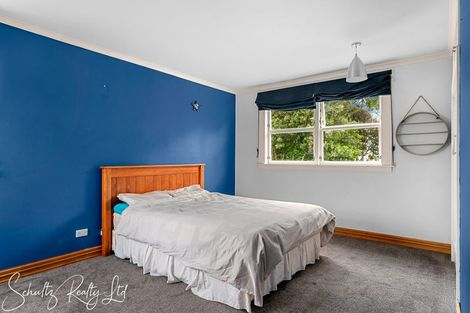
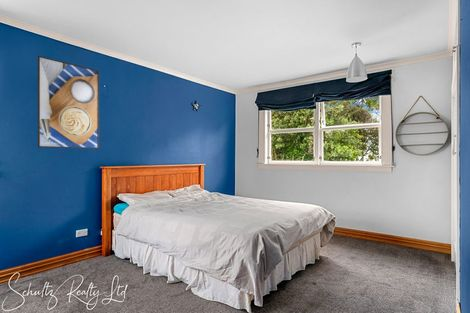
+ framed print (70, 105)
